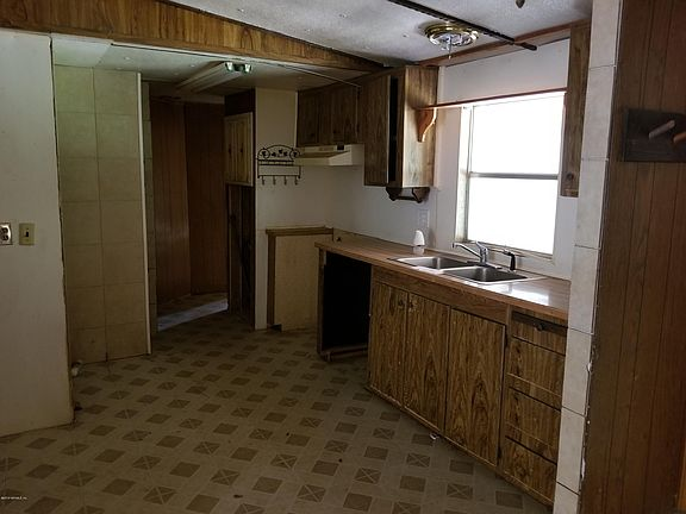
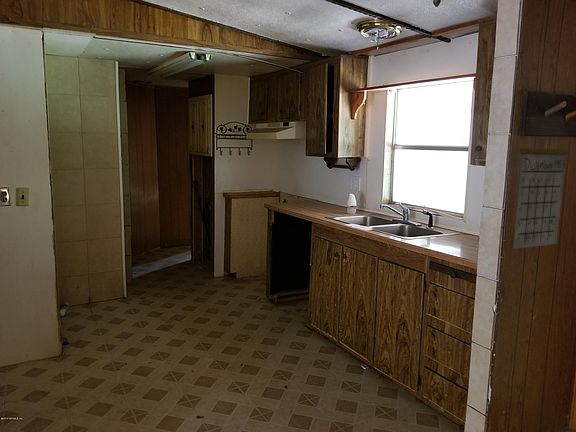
+ calendar (541, 186)
